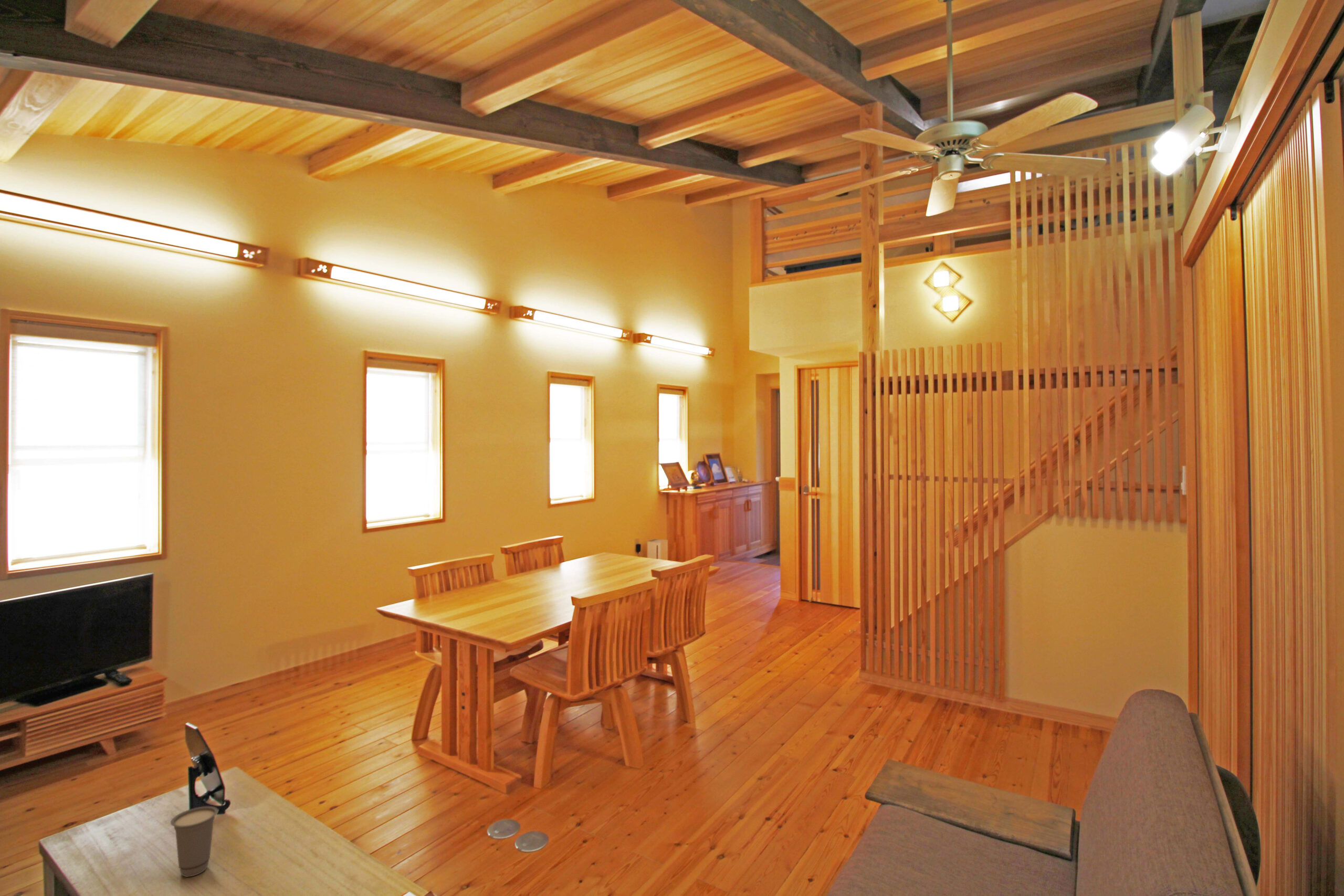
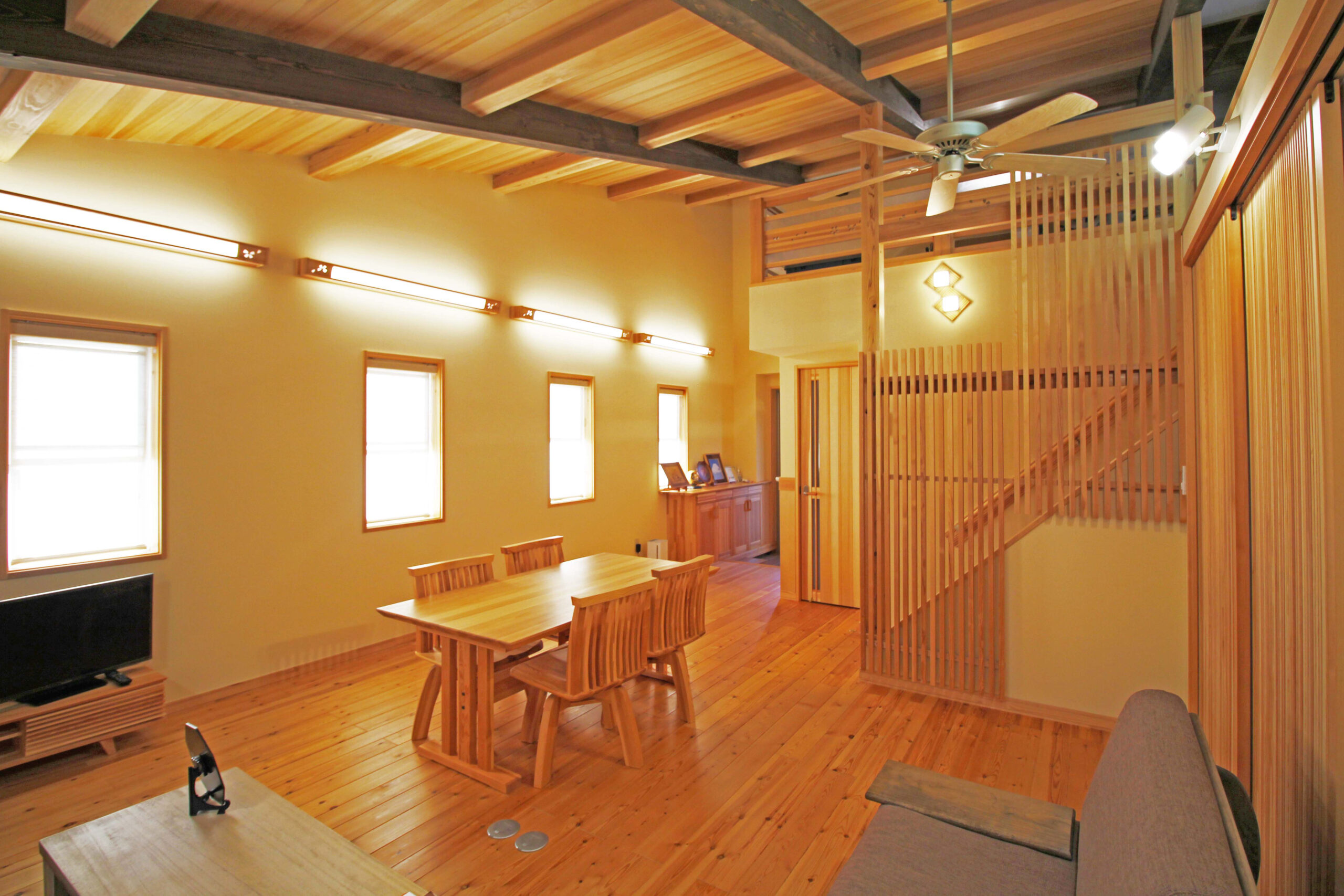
- cup (194, 843)
